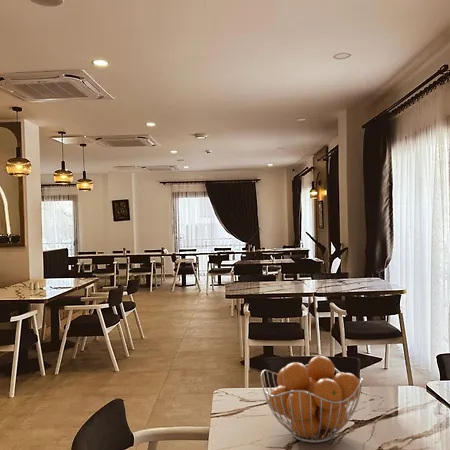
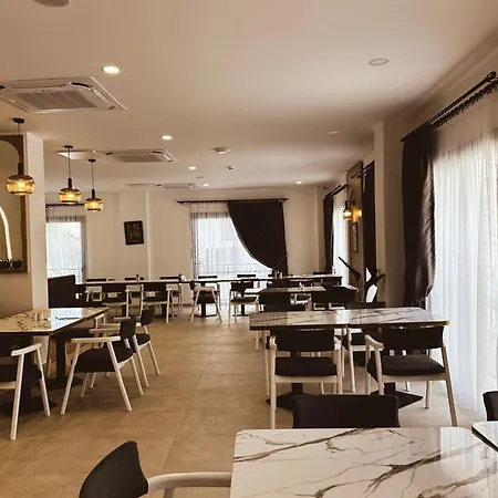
- fruit basket (311, 397)
